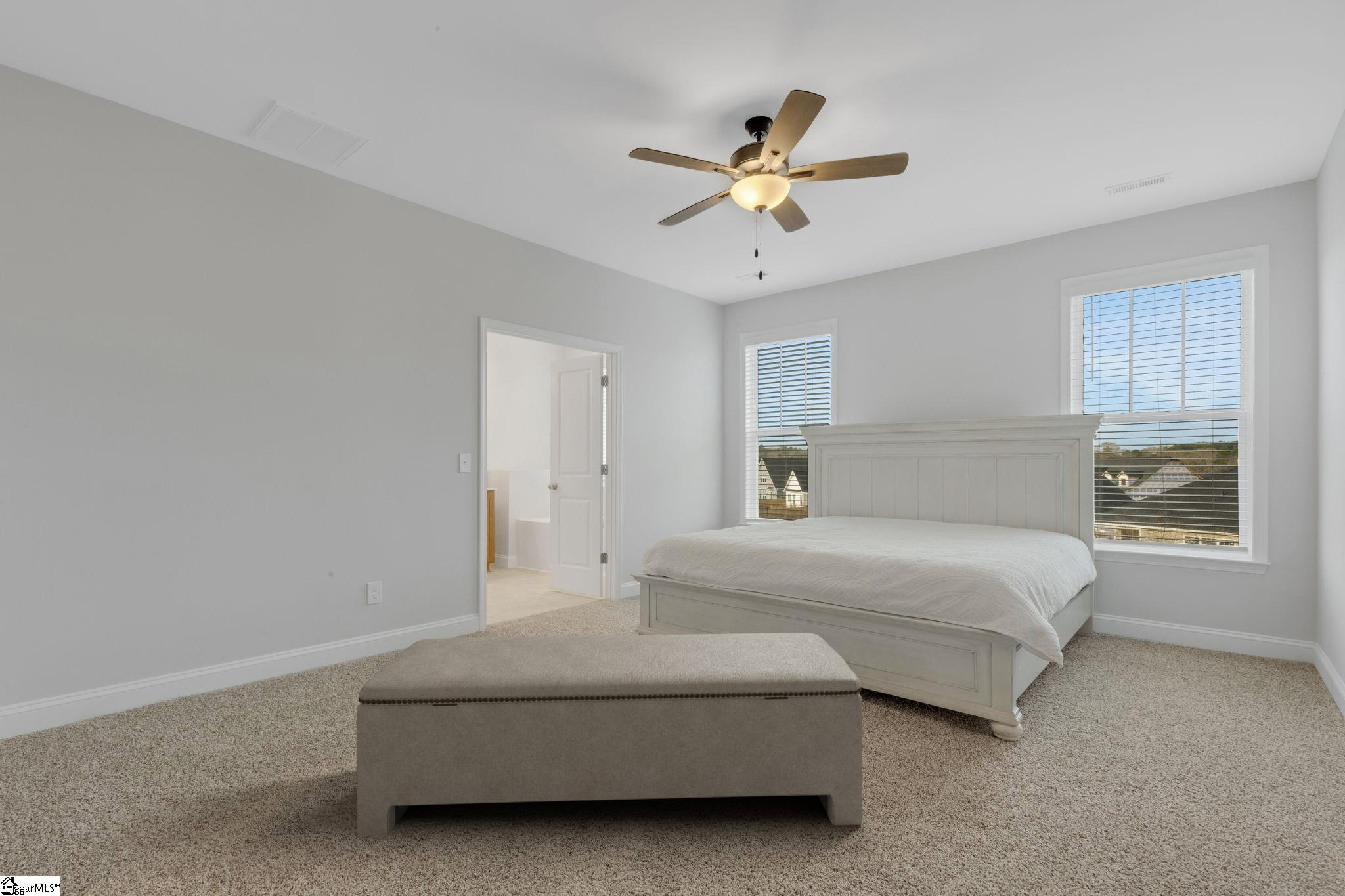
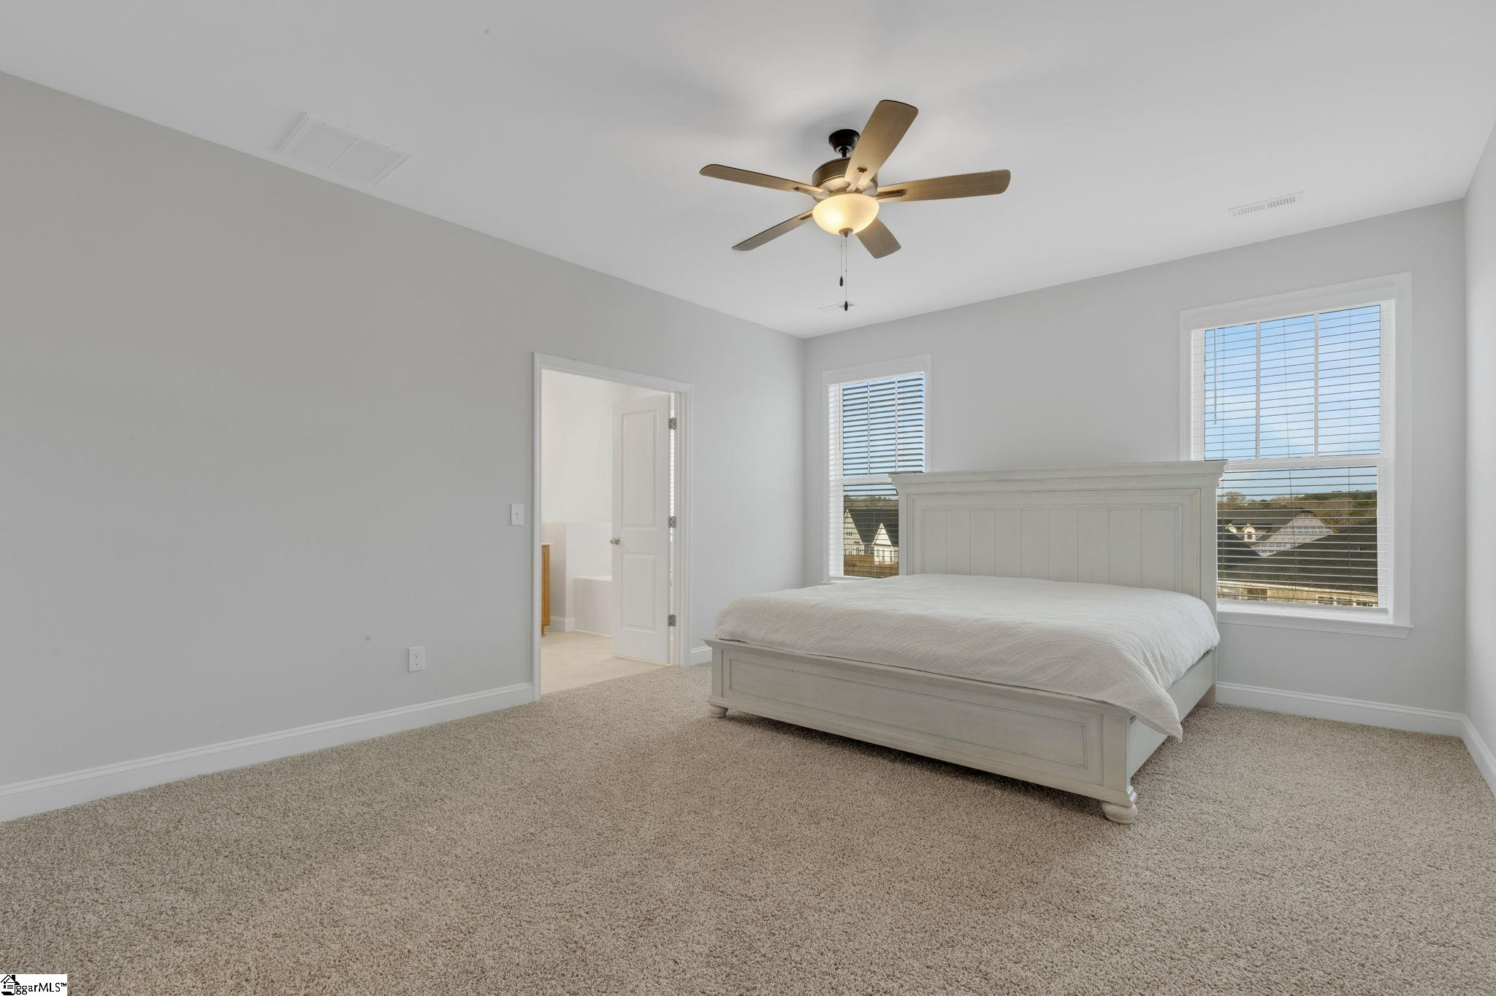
- bench (617, 721)
